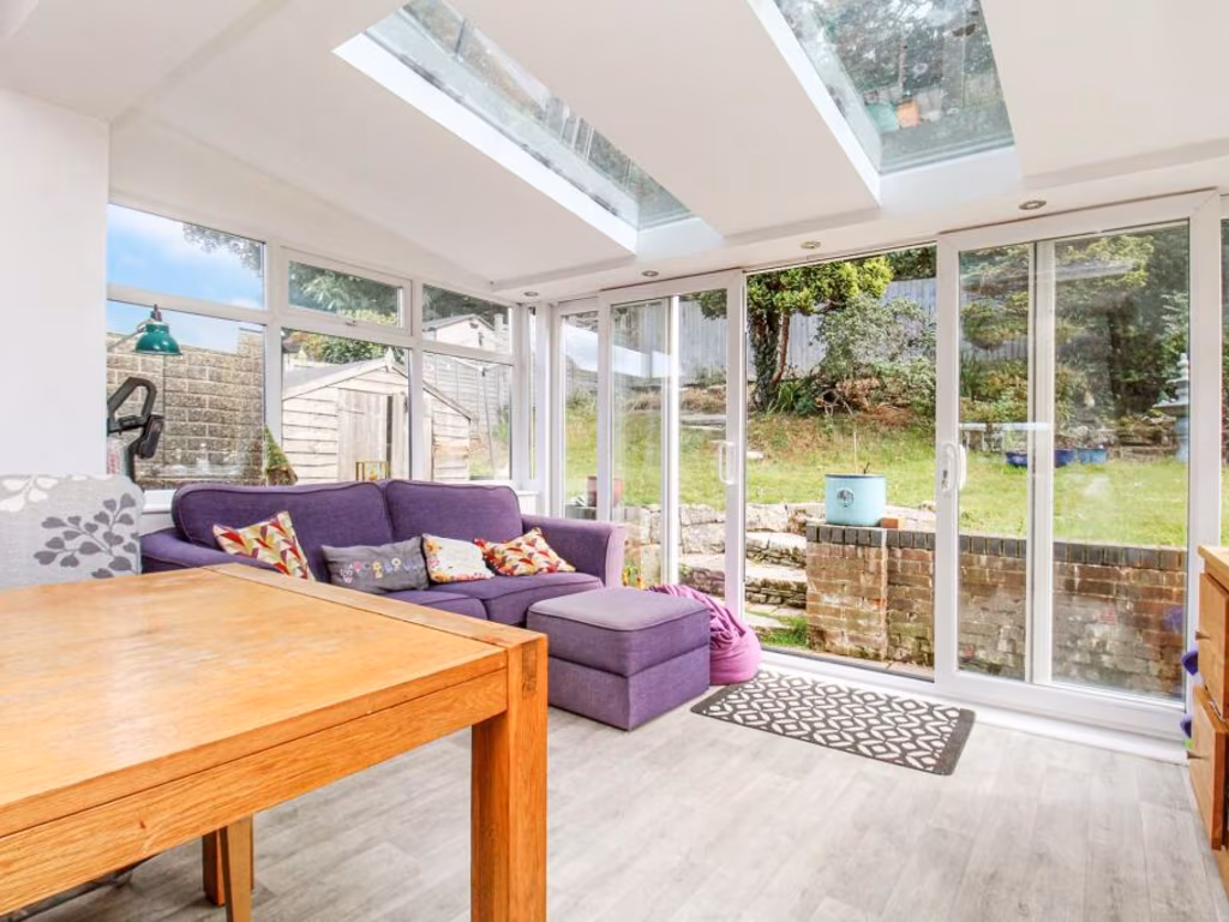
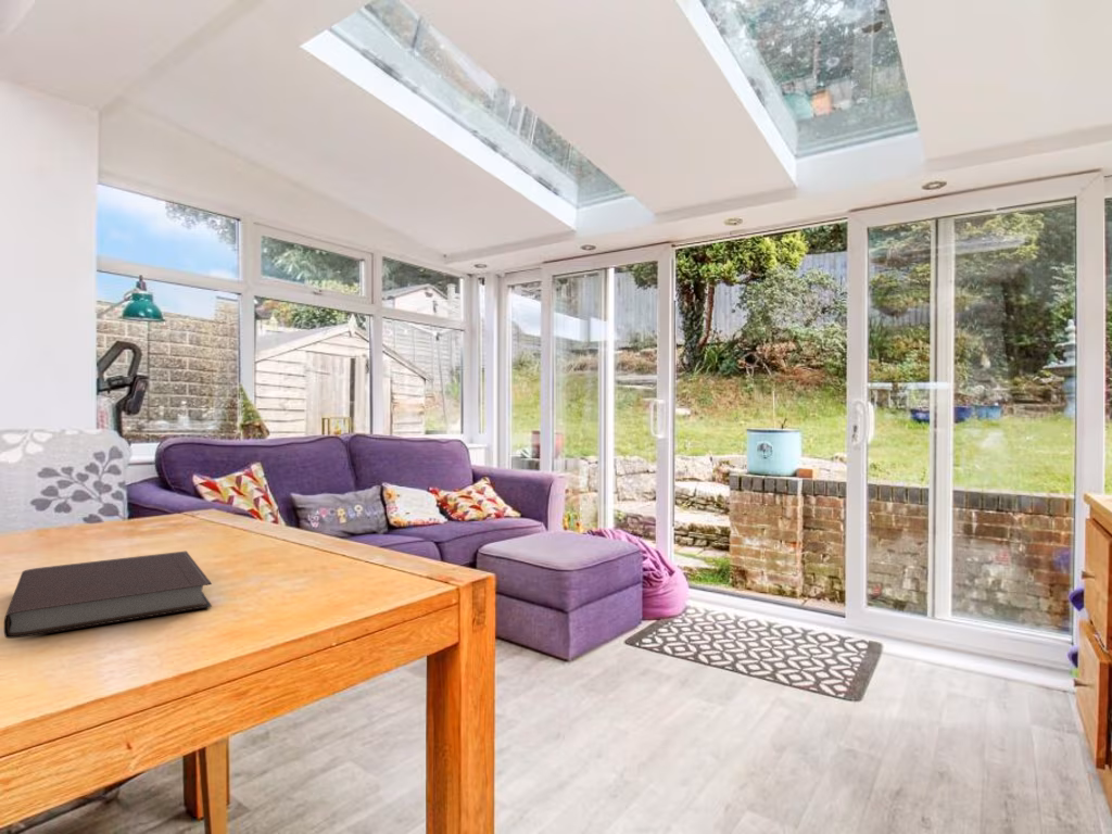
+ notebook (112, 586)
